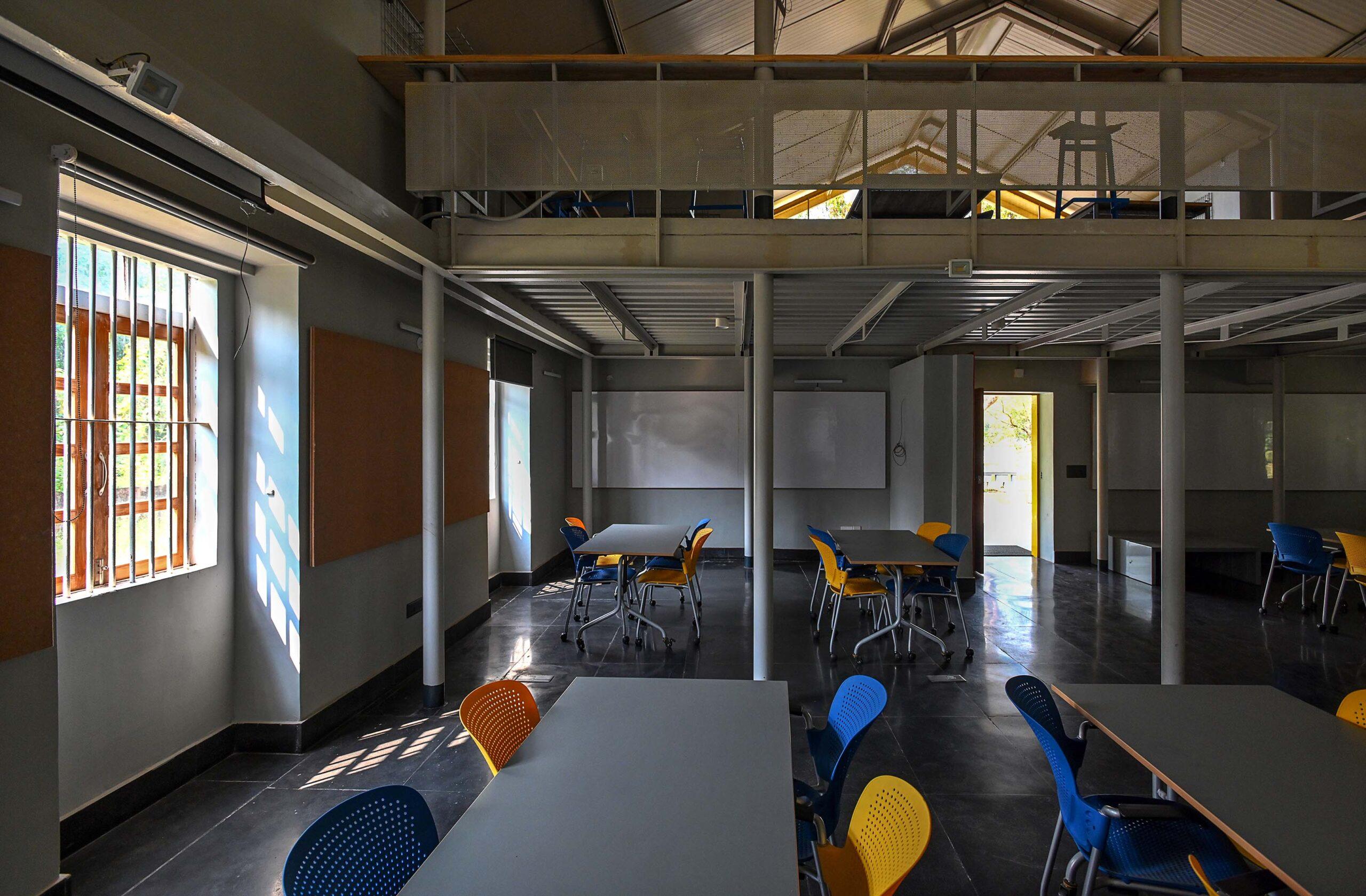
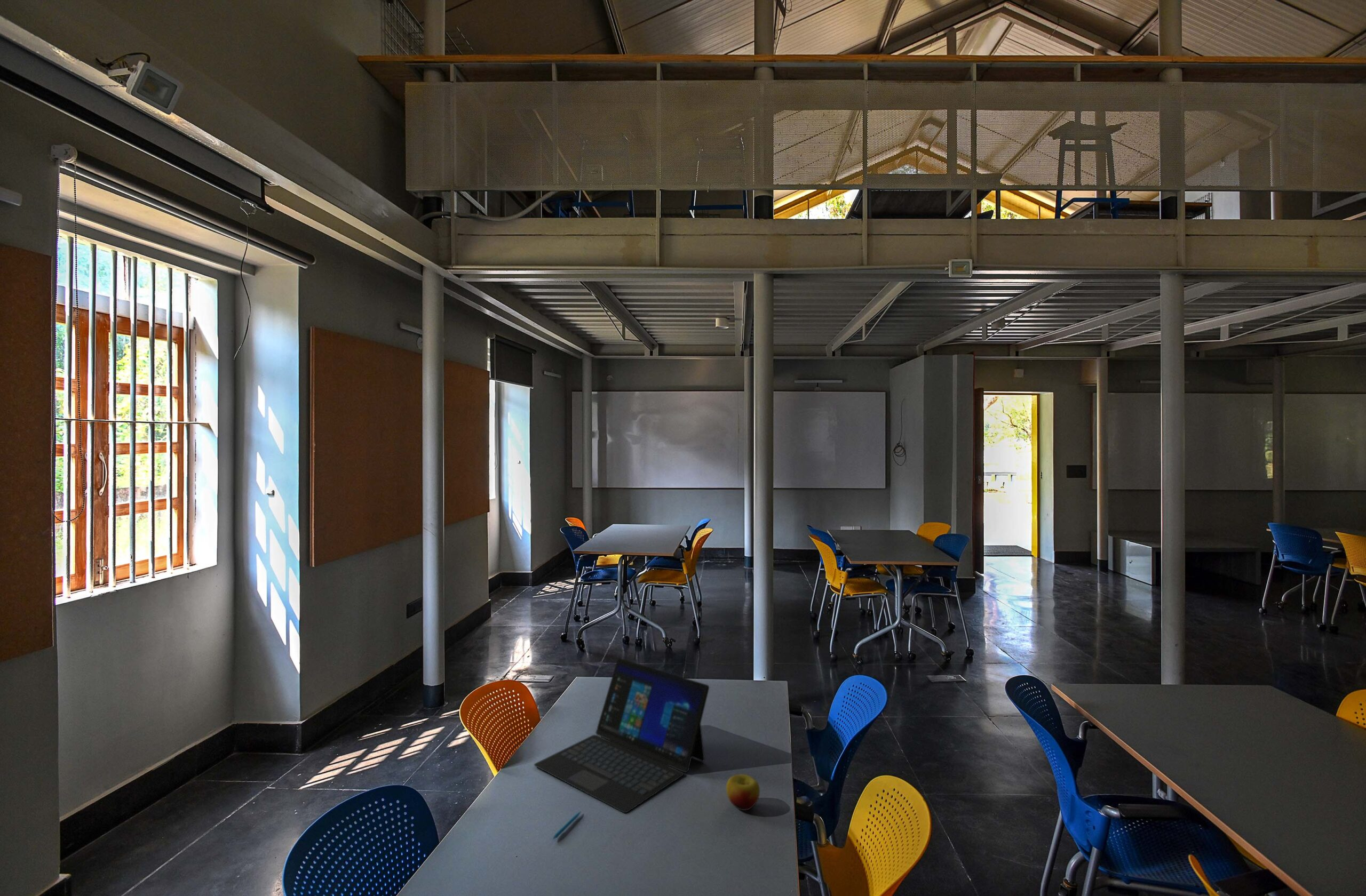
+ apple (743, 792)
+ pen (567, 824)
+ laptop (622, 724)
